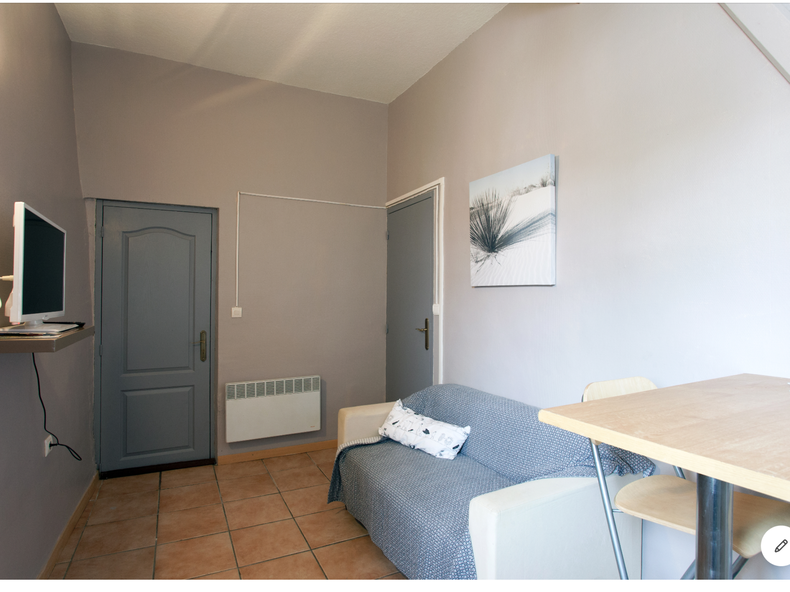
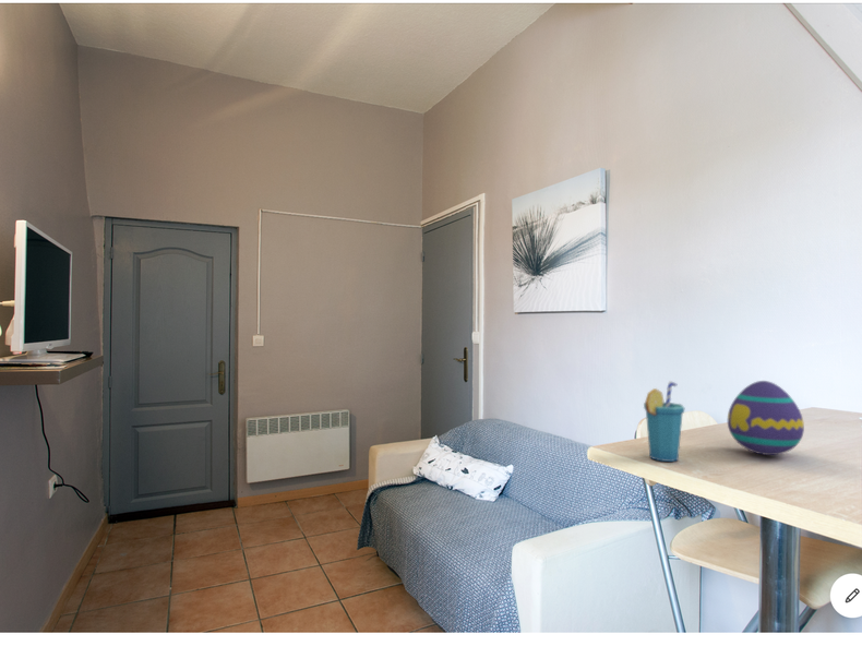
+ cup (665, 419)
+ decorative egg (764, 417)
